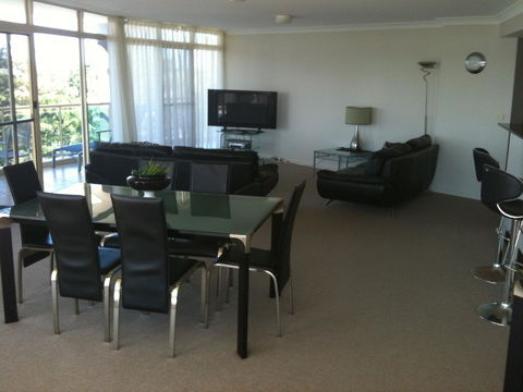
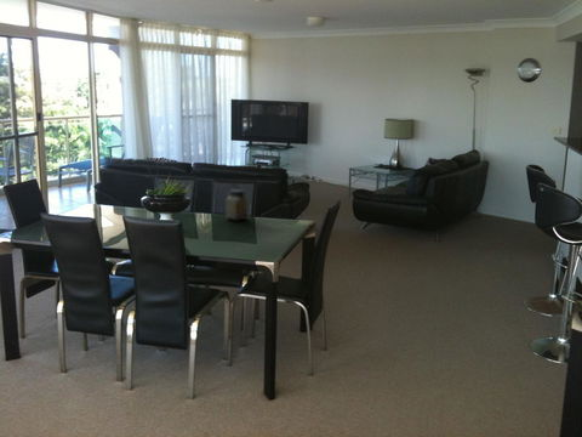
+ jar (236, 204)
